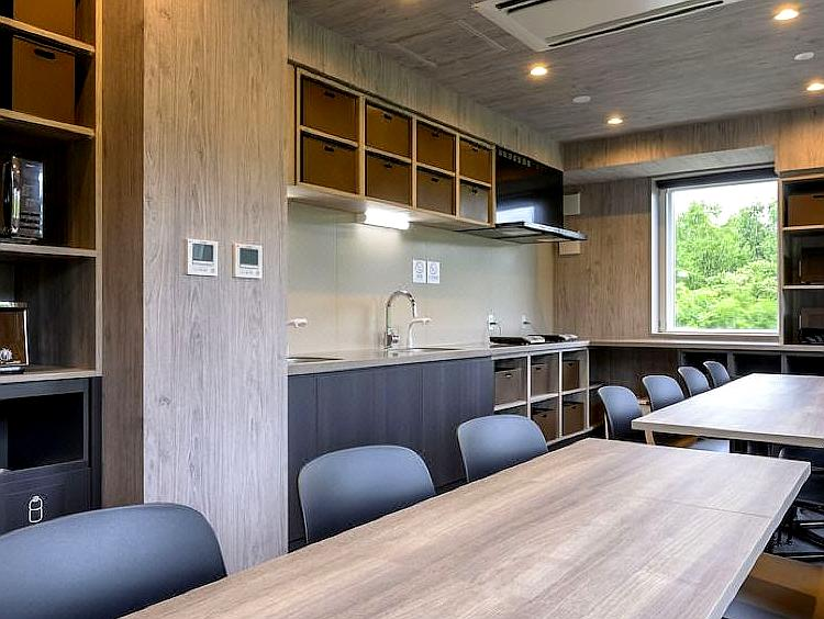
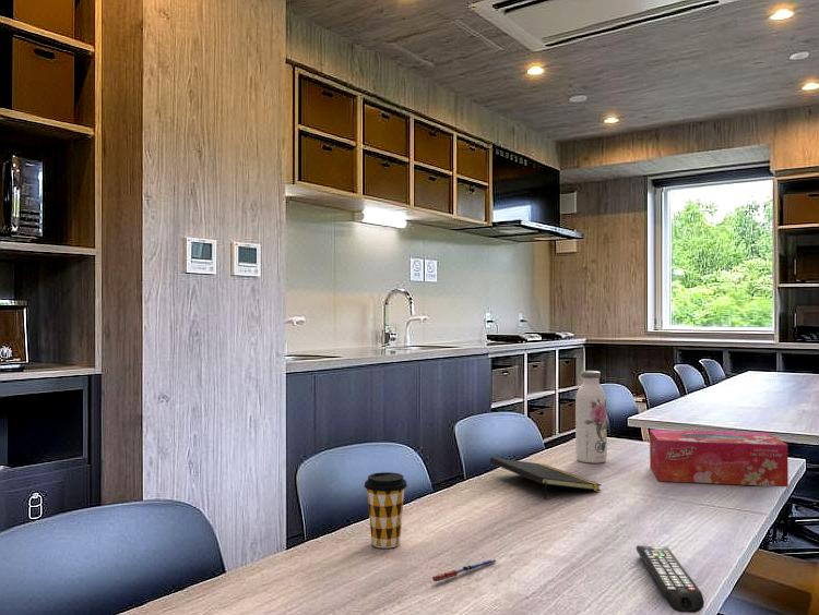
+ remote control (666, 574)
+ coffee cup (385, 509)
+ water bottle (591, 415)
+ tissue box (714, 456)
+ notepad (543, 473)
+ pen (465, 568)
